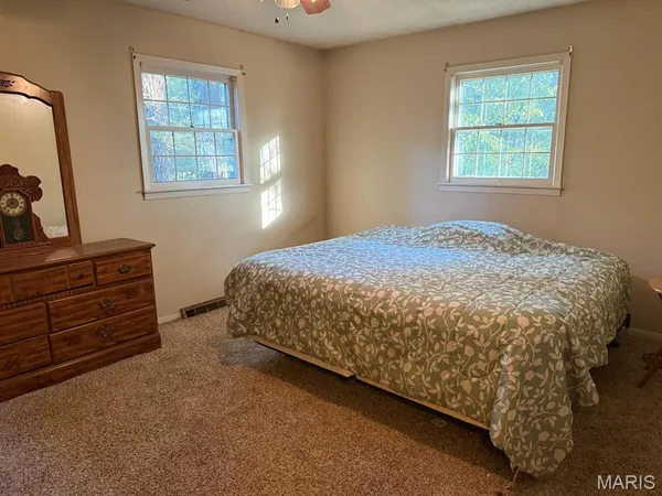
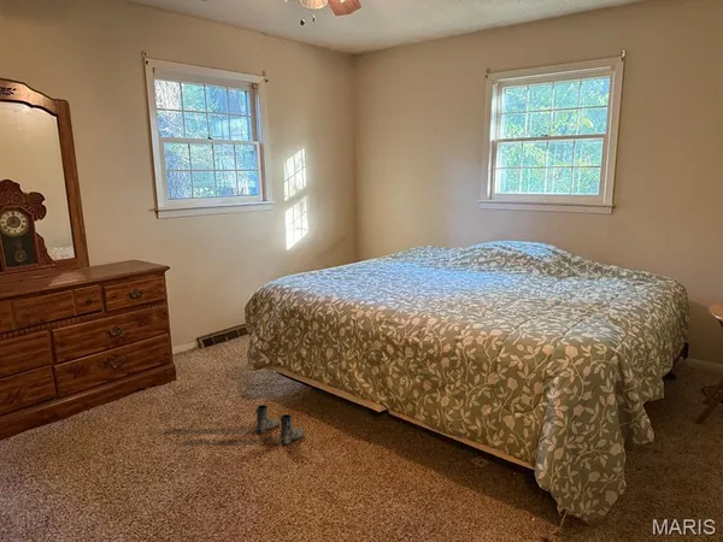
+ boots (281, 420)
